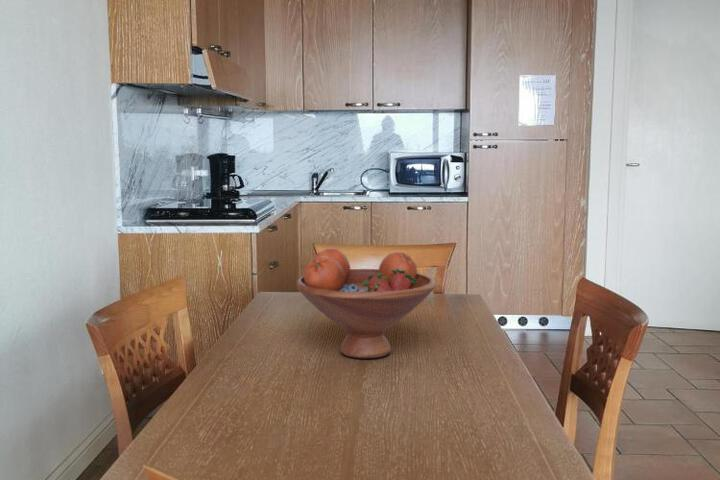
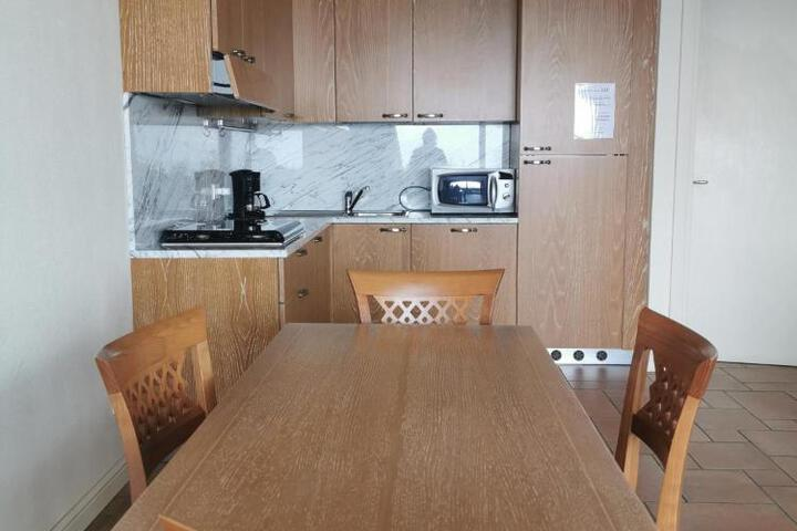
- fruit bowl (365, 302)
